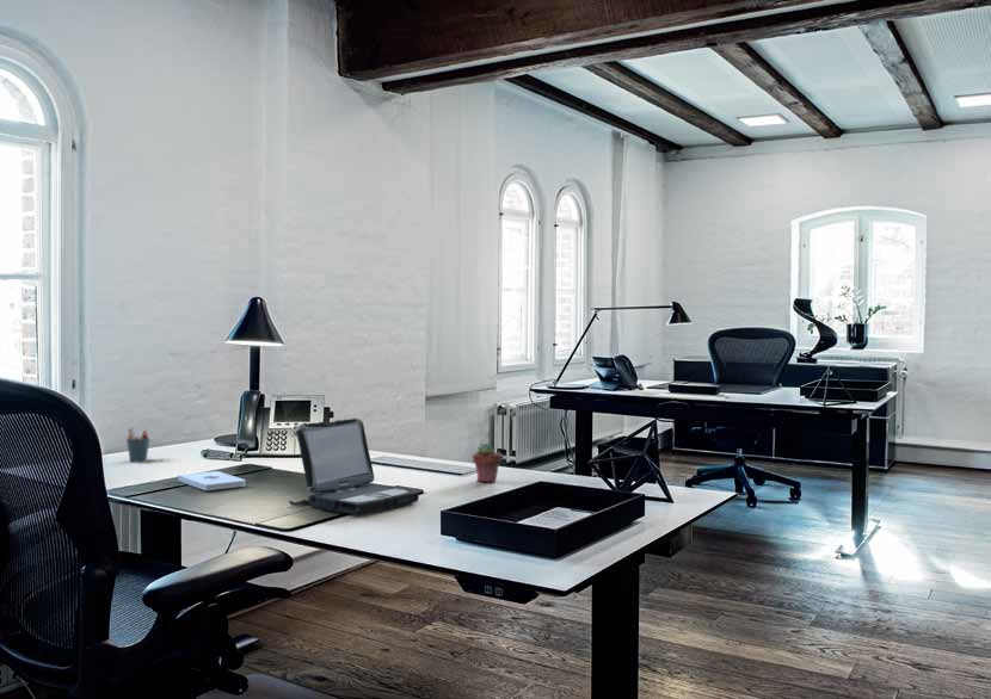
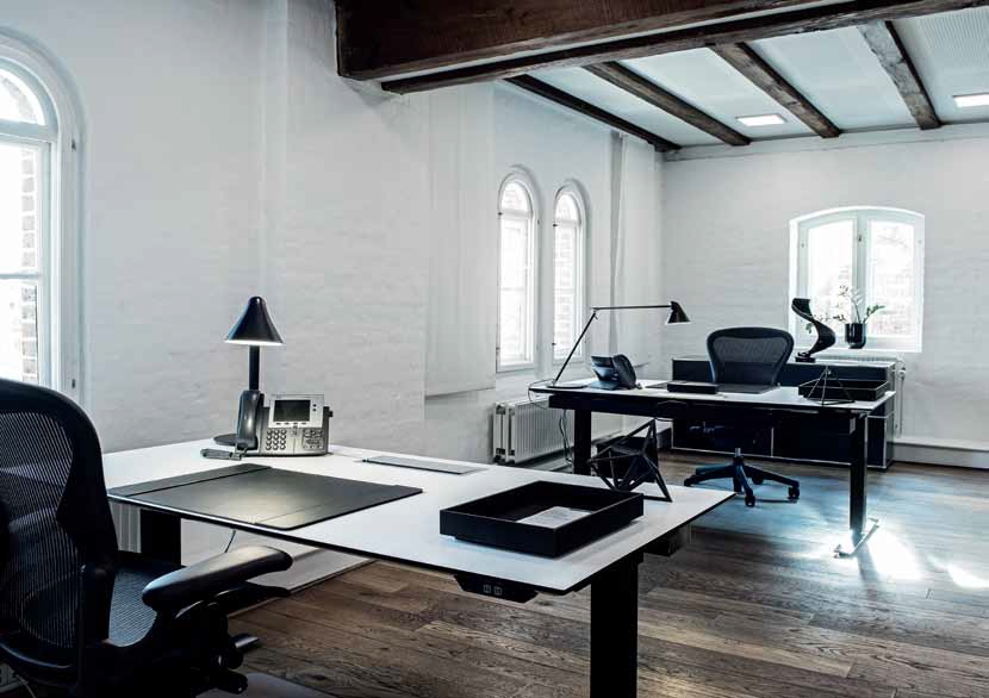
- notepad (211, 480)
- potted succulent (486, 462)
- pen holder (137, 443)
- laptop (355, 463)
